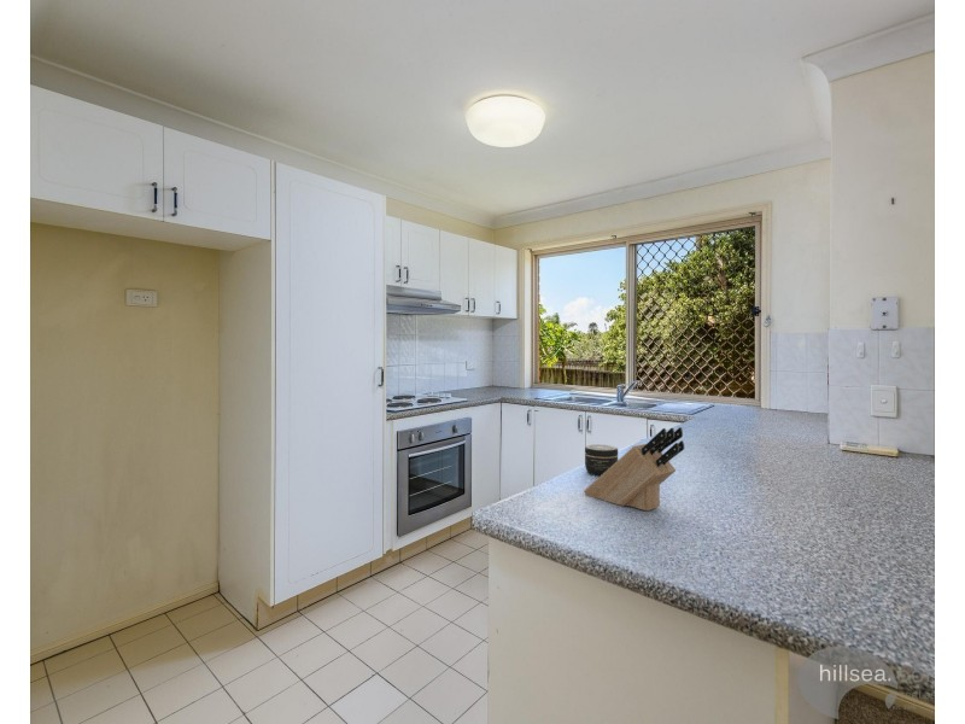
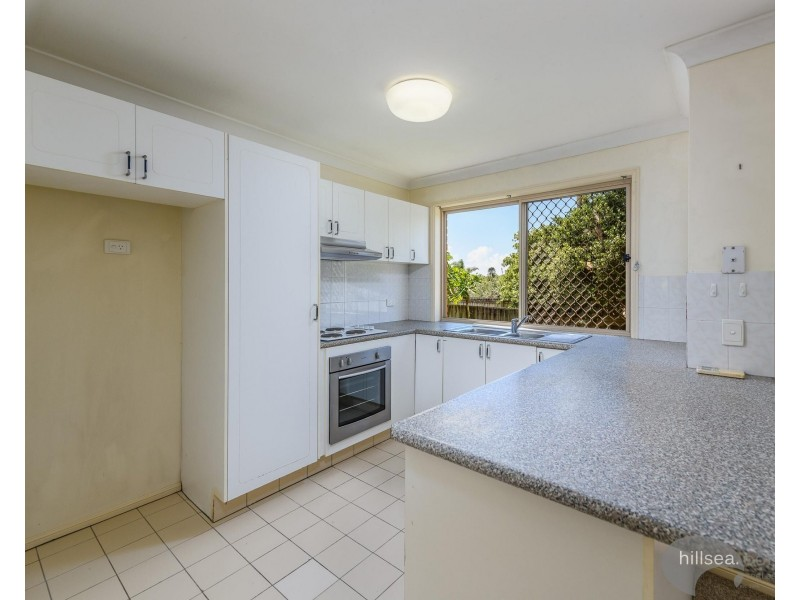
- knife block (633, 462)
- jar (601, 459)
